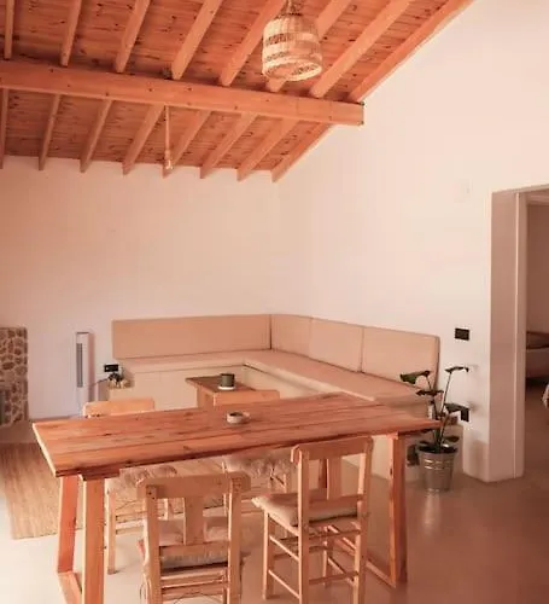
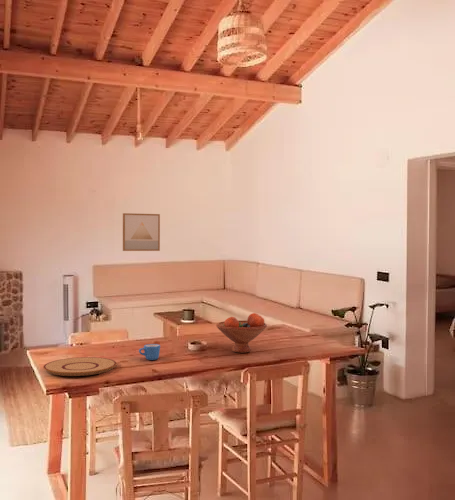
+ mug (149, 352)
+ fruit bowl (241, 332)
+ wall art (141, 232)
+ plate (80, 366)
